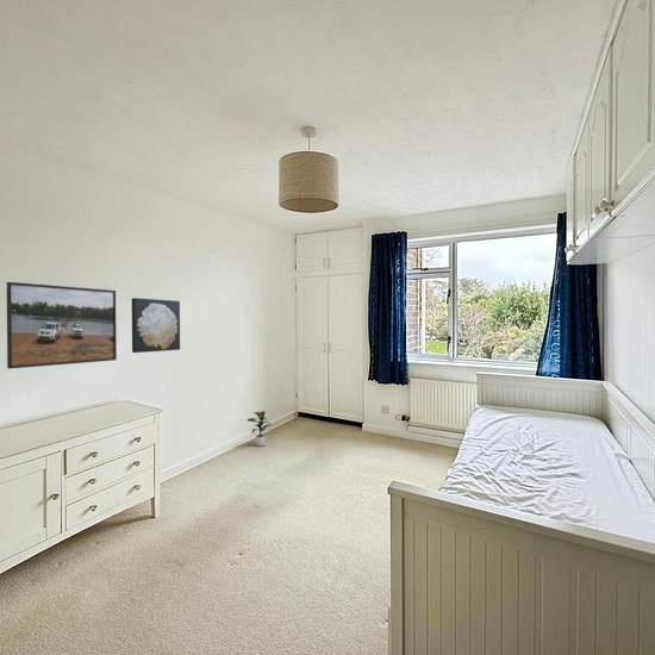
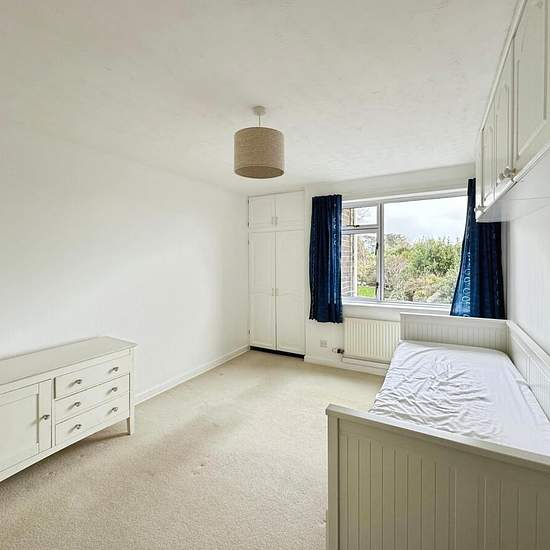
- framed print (67, 325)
- wall art (156, 325)
- potted plant (261, 426)
